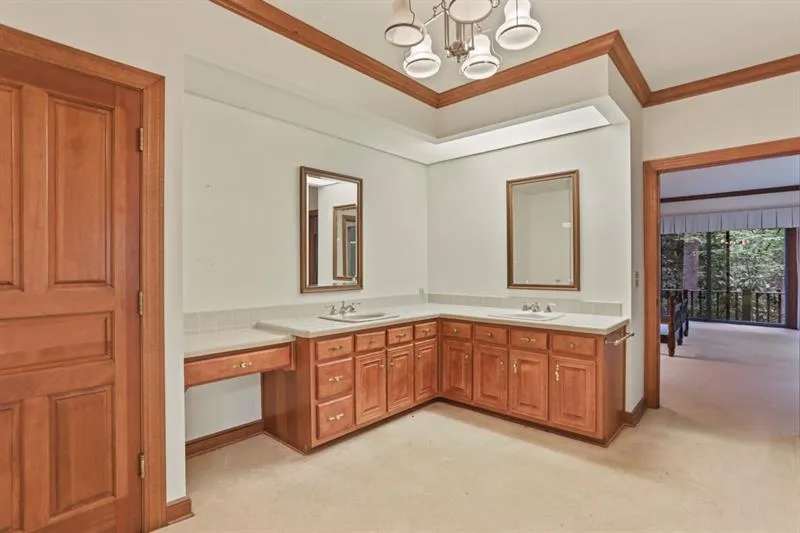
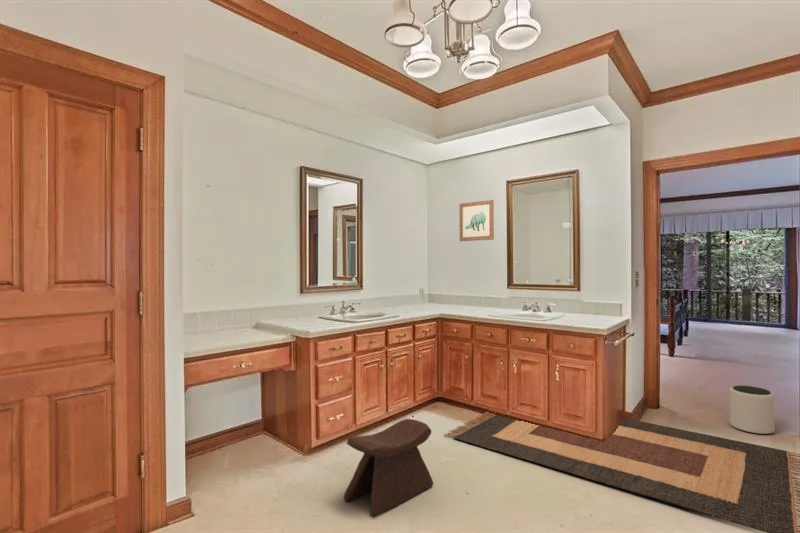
+ wall art (476, 221)
+ plant pot (751, 409)
+ stool (390, 461)
+ rug (613, 444)
